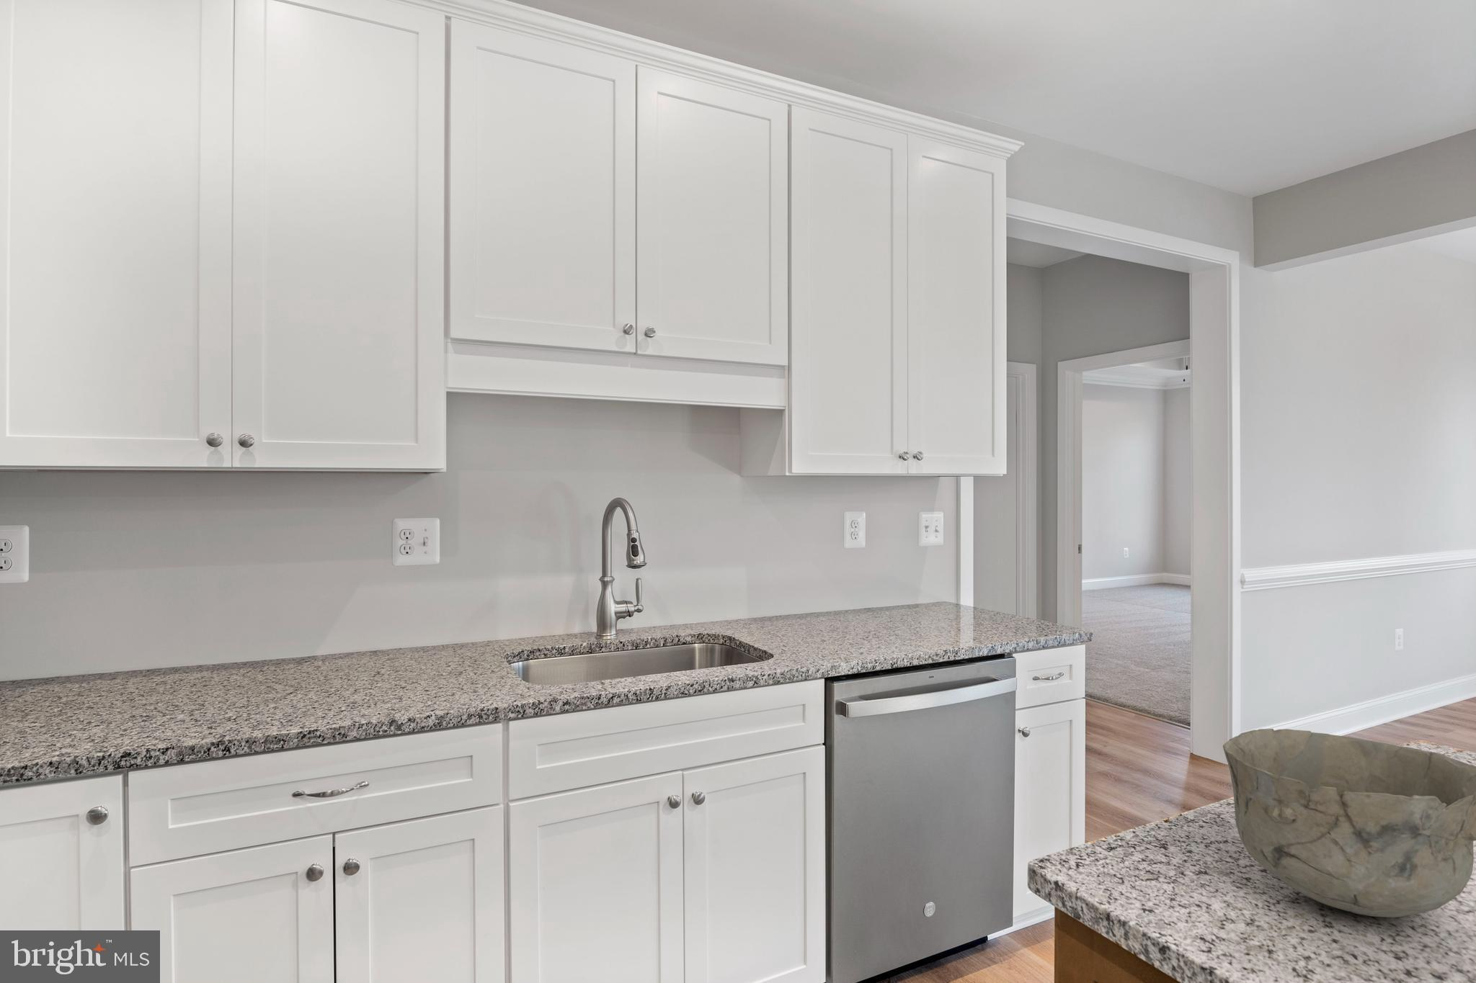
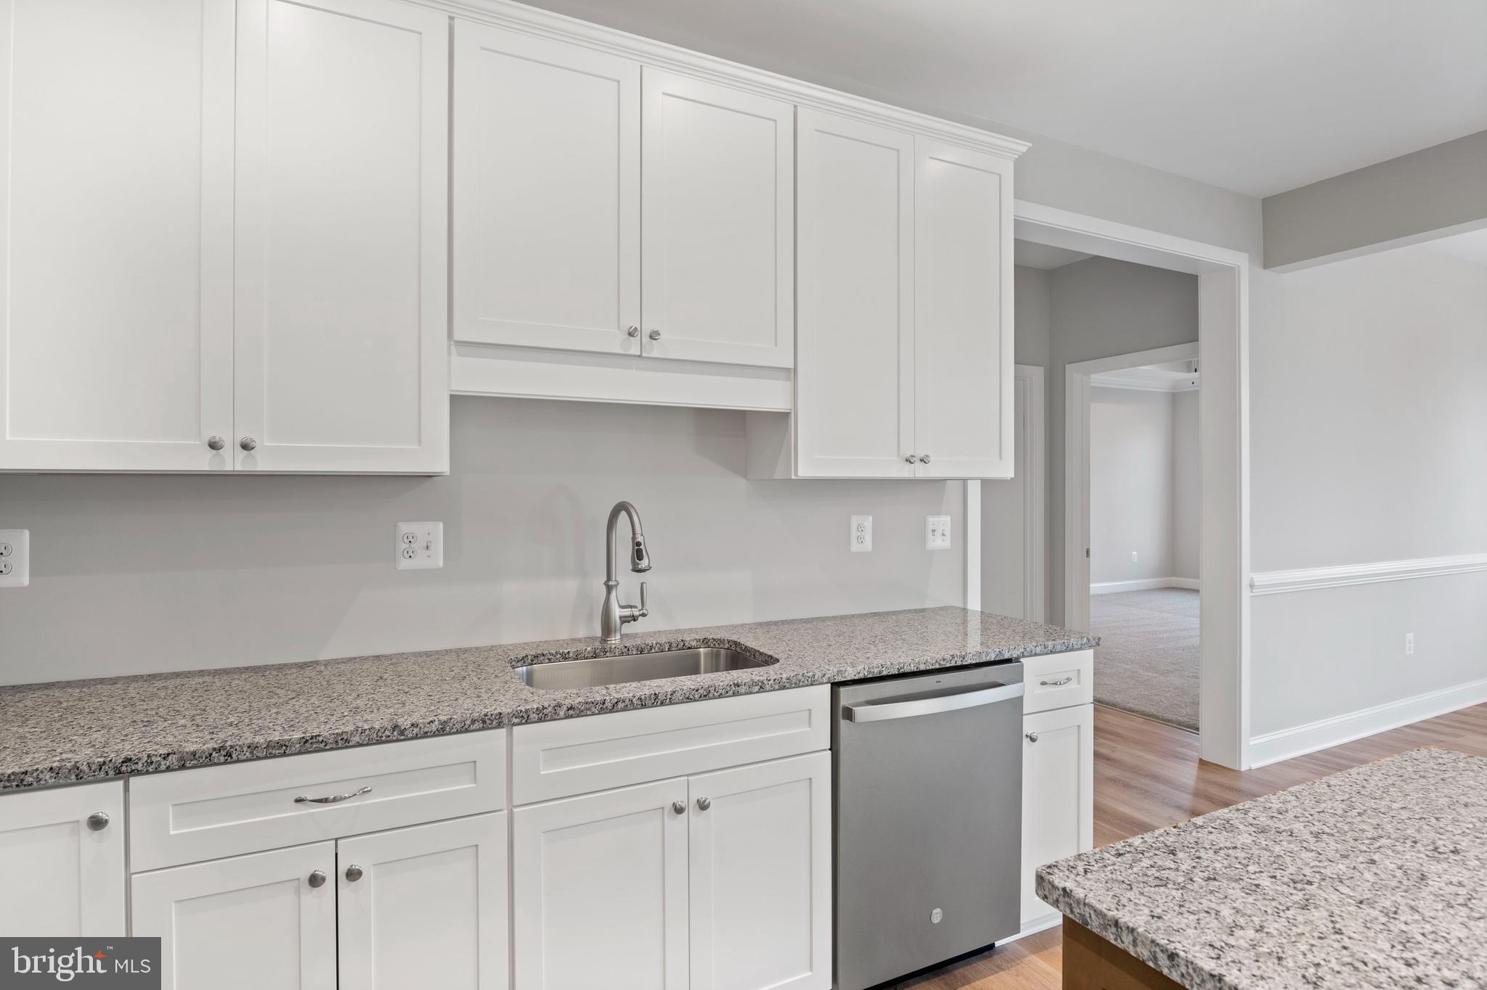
- bowl (1347, 829)
